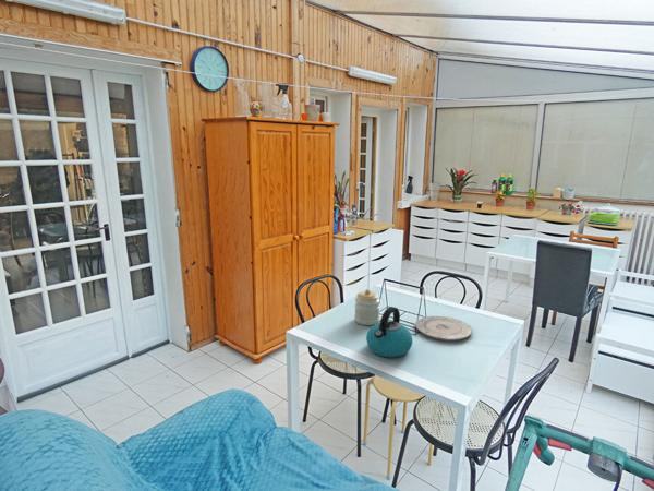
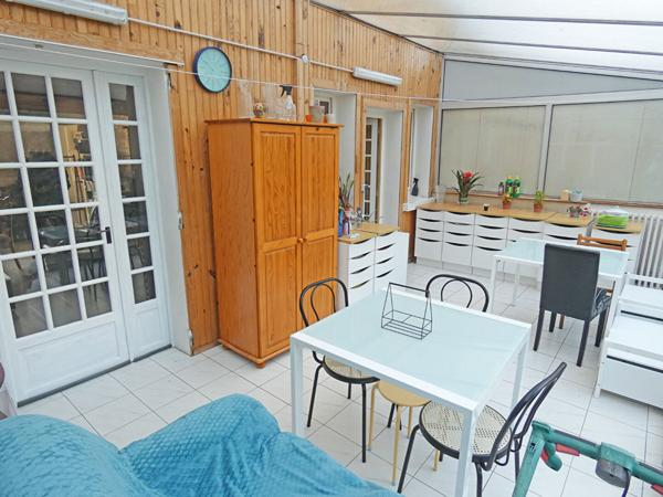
- kettle (388, 330)
- plate (443, 327)
- jar (366, 304)
